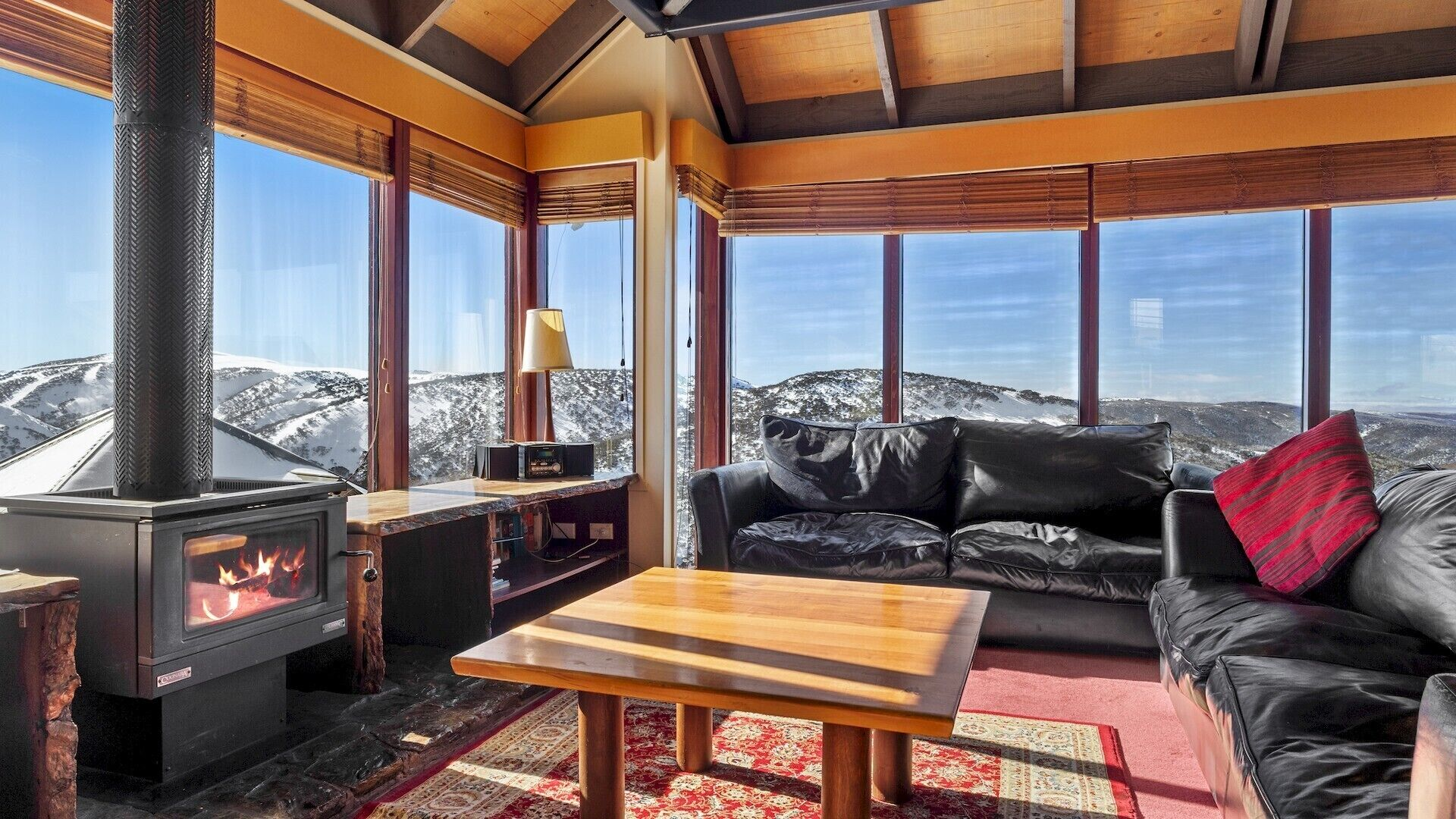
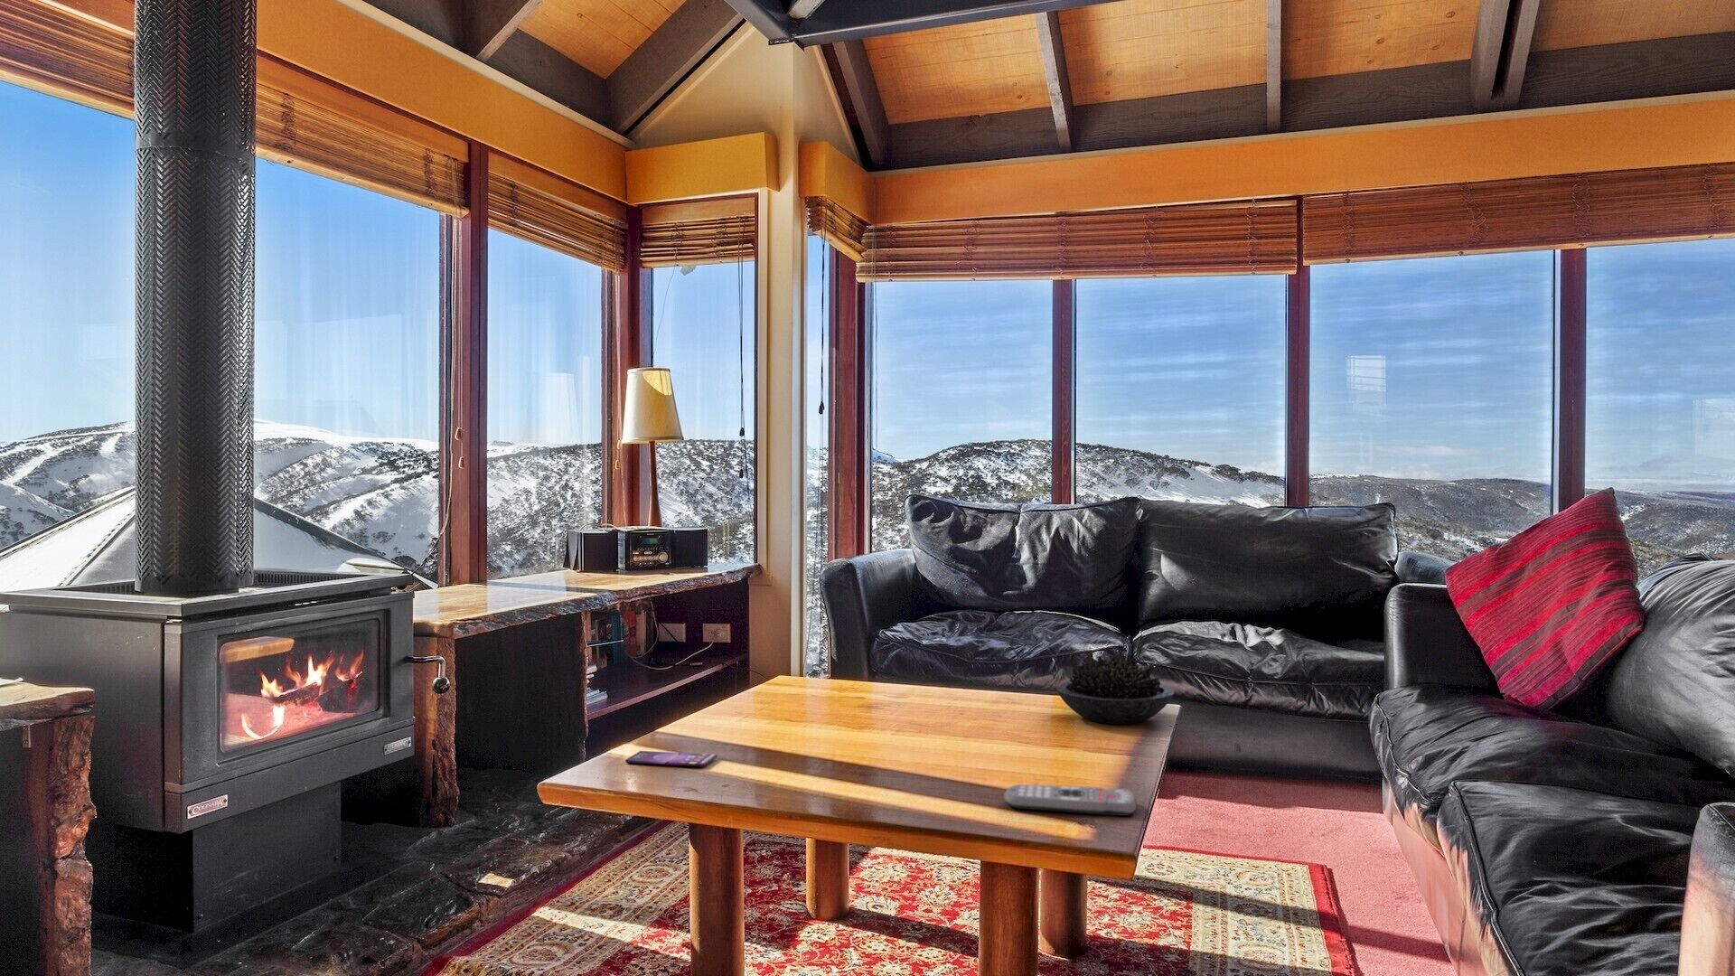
+ remote control (1069, 798)
+ smartphone (671, 758)
+ succulent plant (1114, 686)
